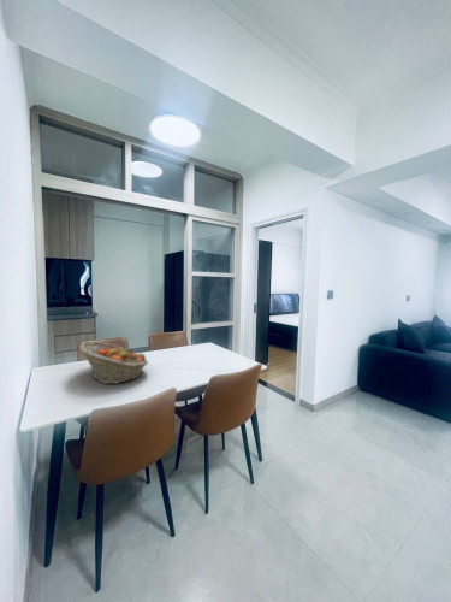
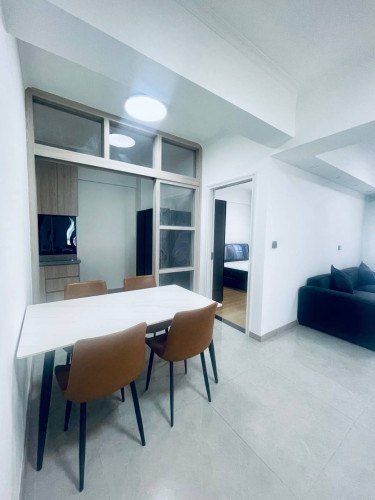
- fruit basket (114, 359)
